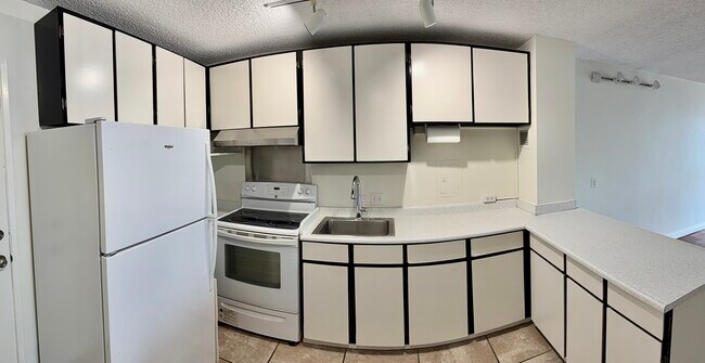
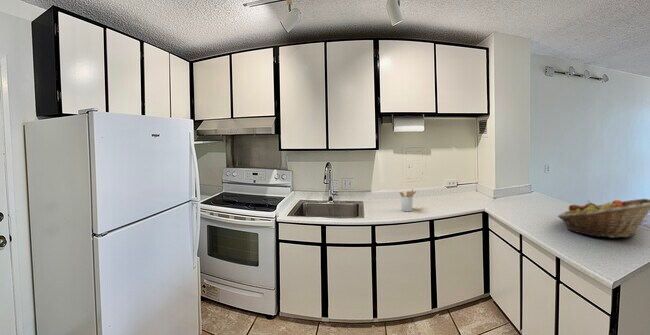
+ fruit basket (603, 214)
+ utensil holder (408, 200)
